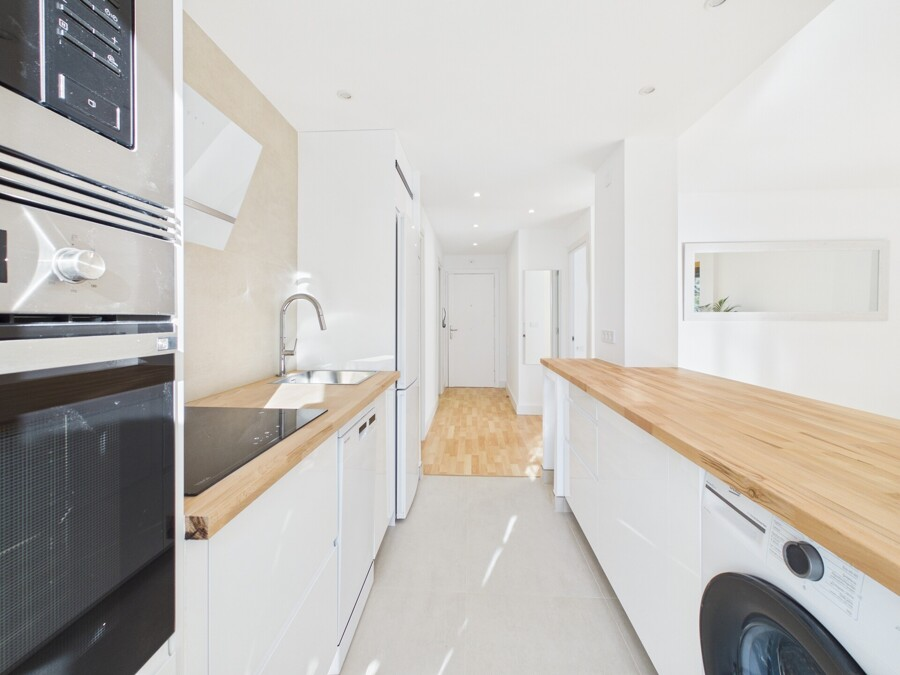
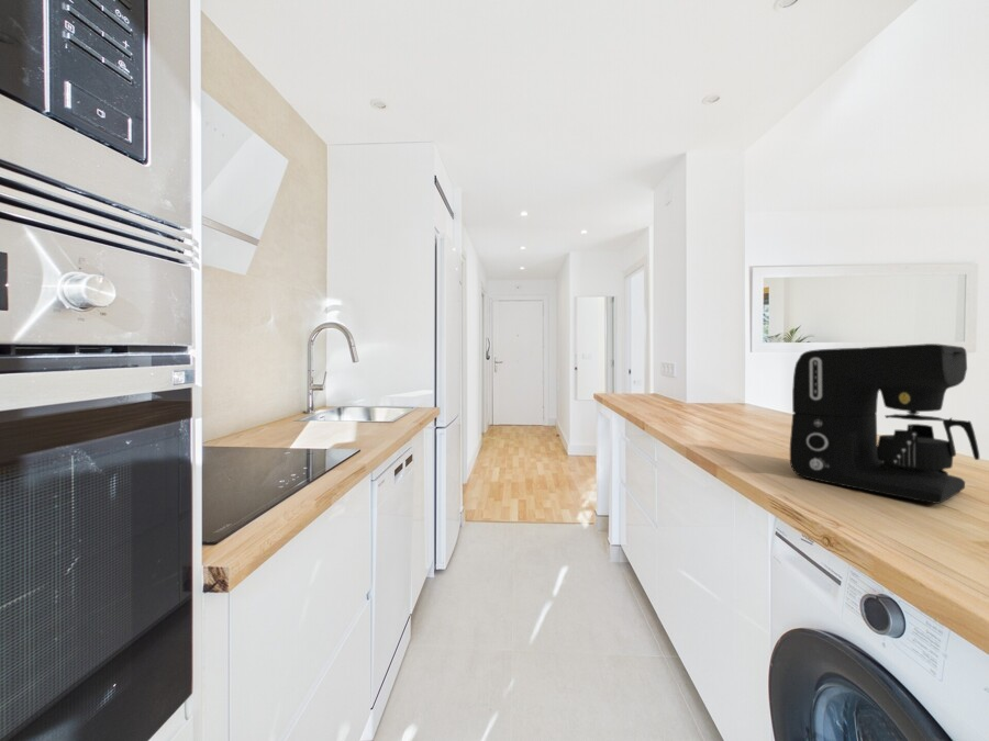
+ coffee maker (885, 416)
